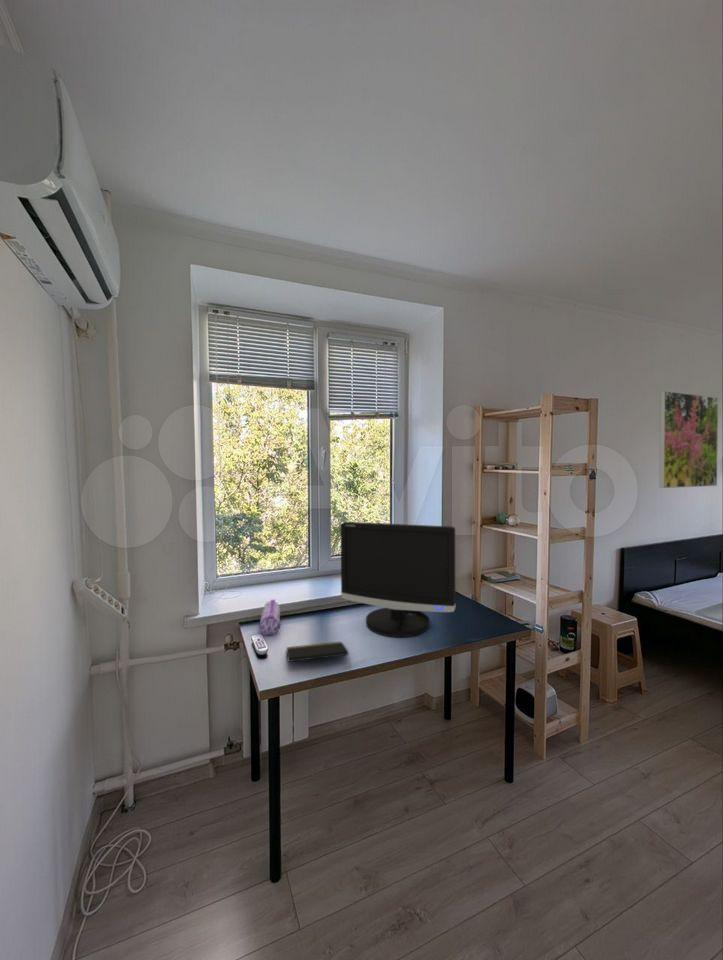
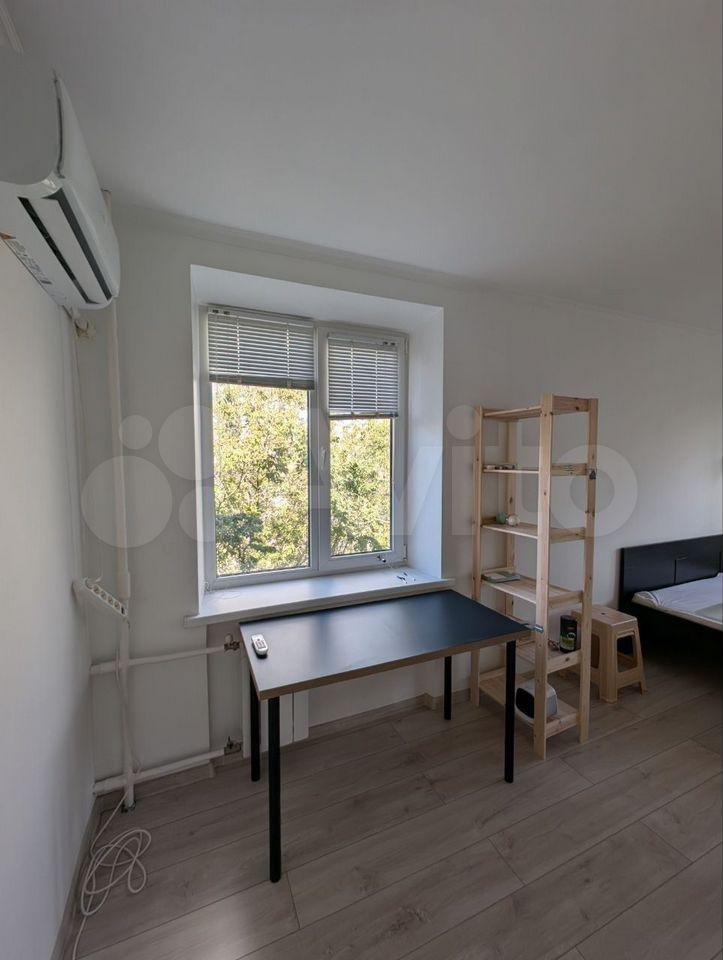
- notepad (316, 651)
- pencil case (270, 617)
- monitor (397, 573)
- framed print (689, 440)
